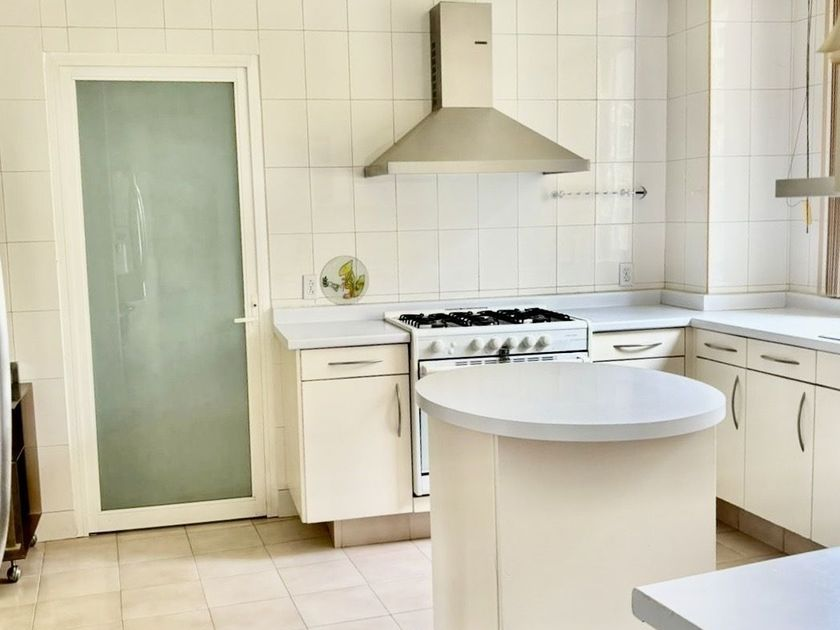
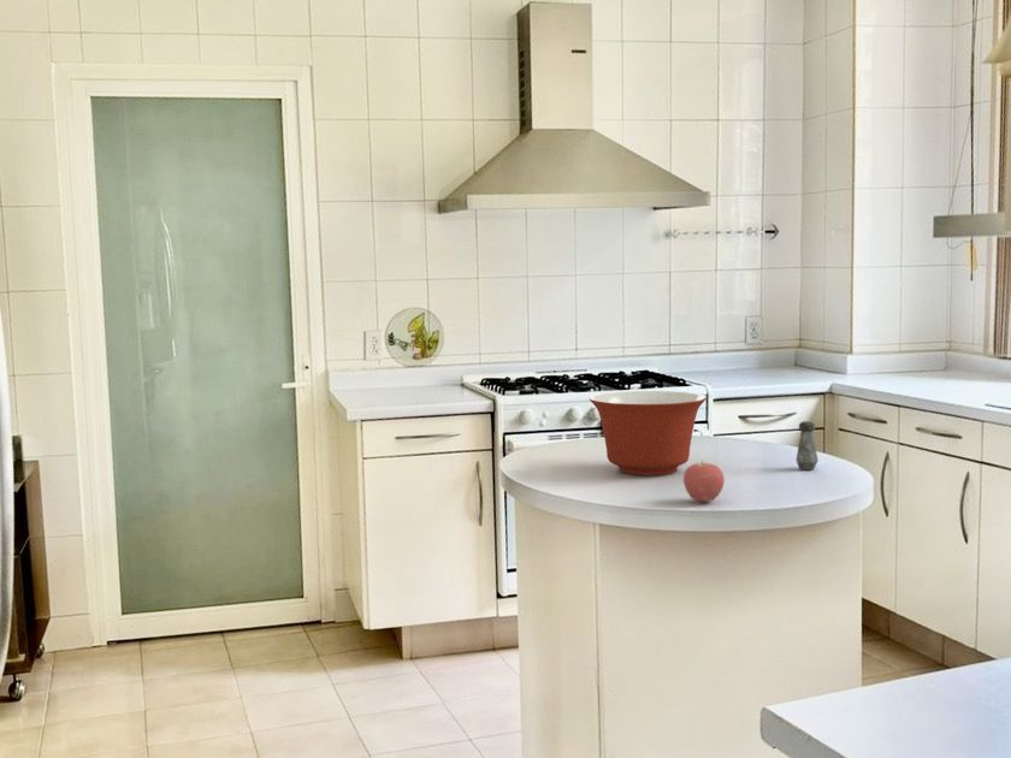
+ mixing bowl (648, 433)
+ apple (703, 480)
+ salt shaker (806, 444)
